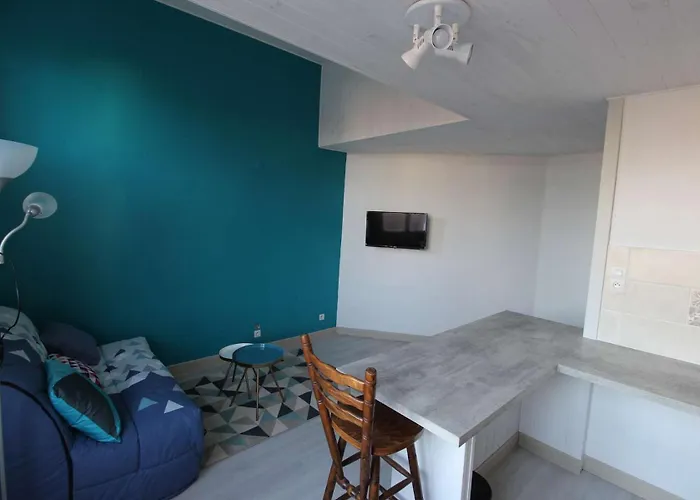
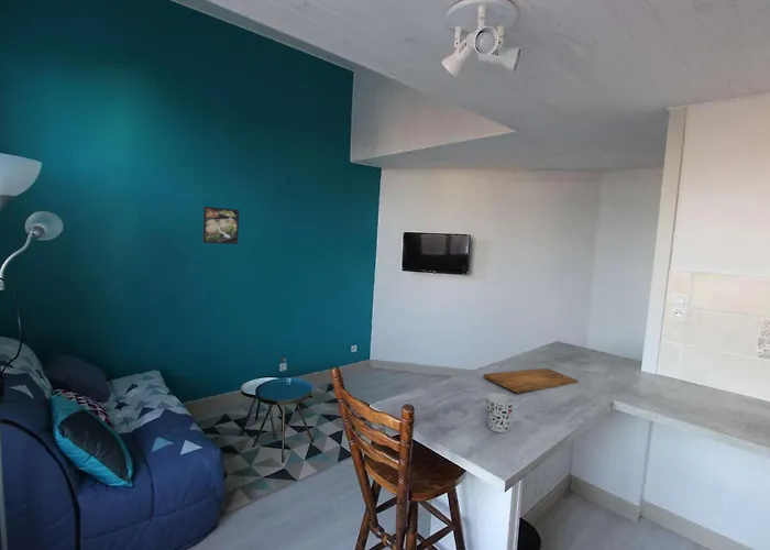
+ cutting board (531, 378)
+ cup (498, 413)
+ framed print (221, 226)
